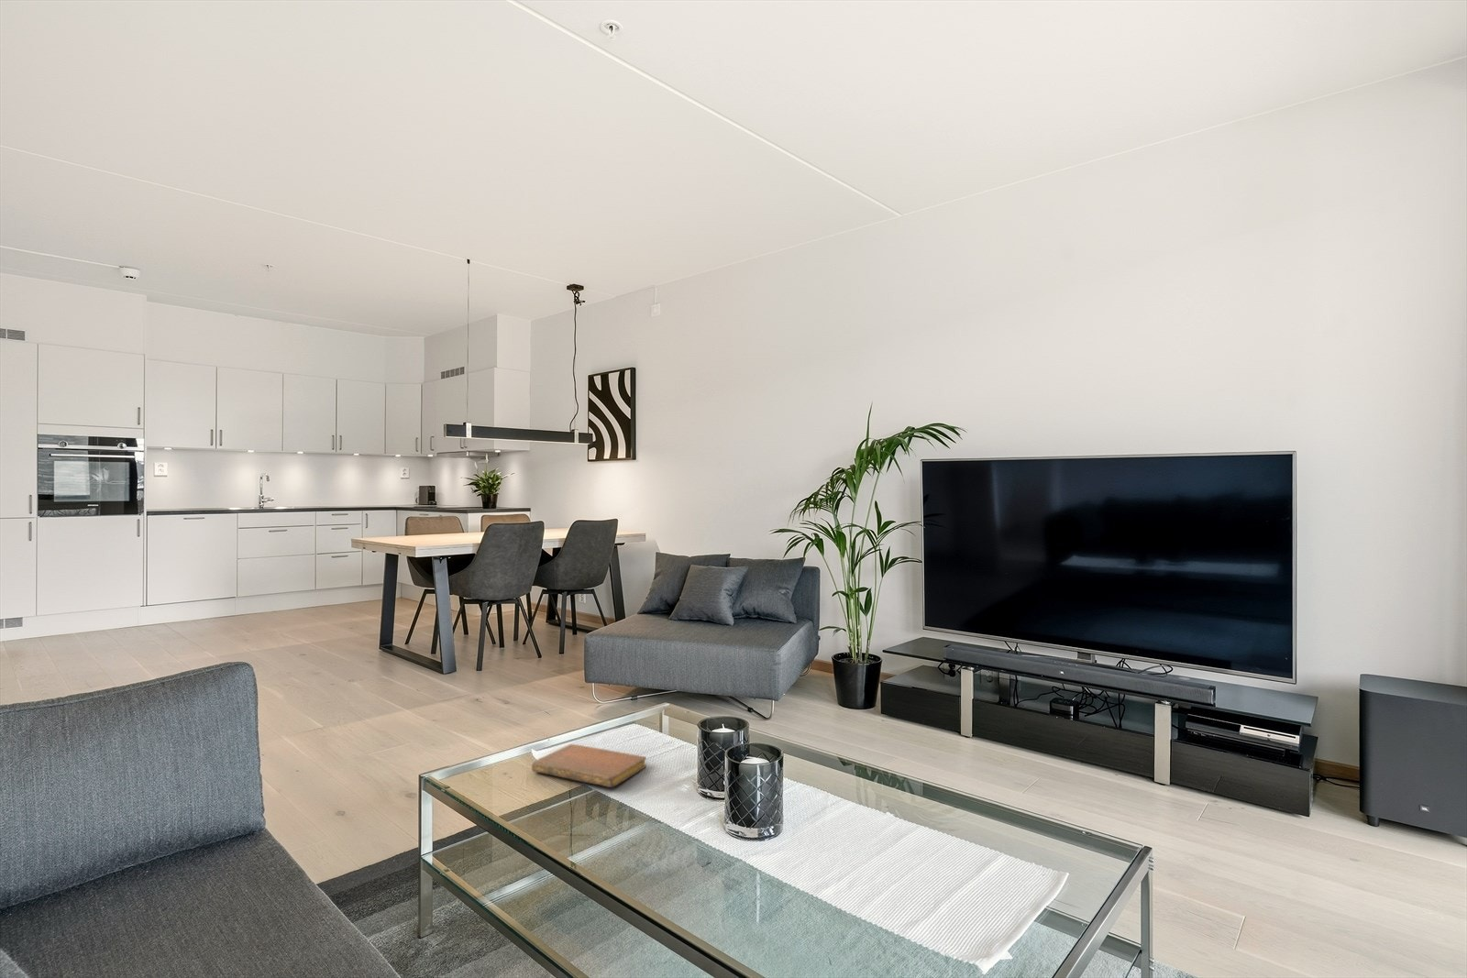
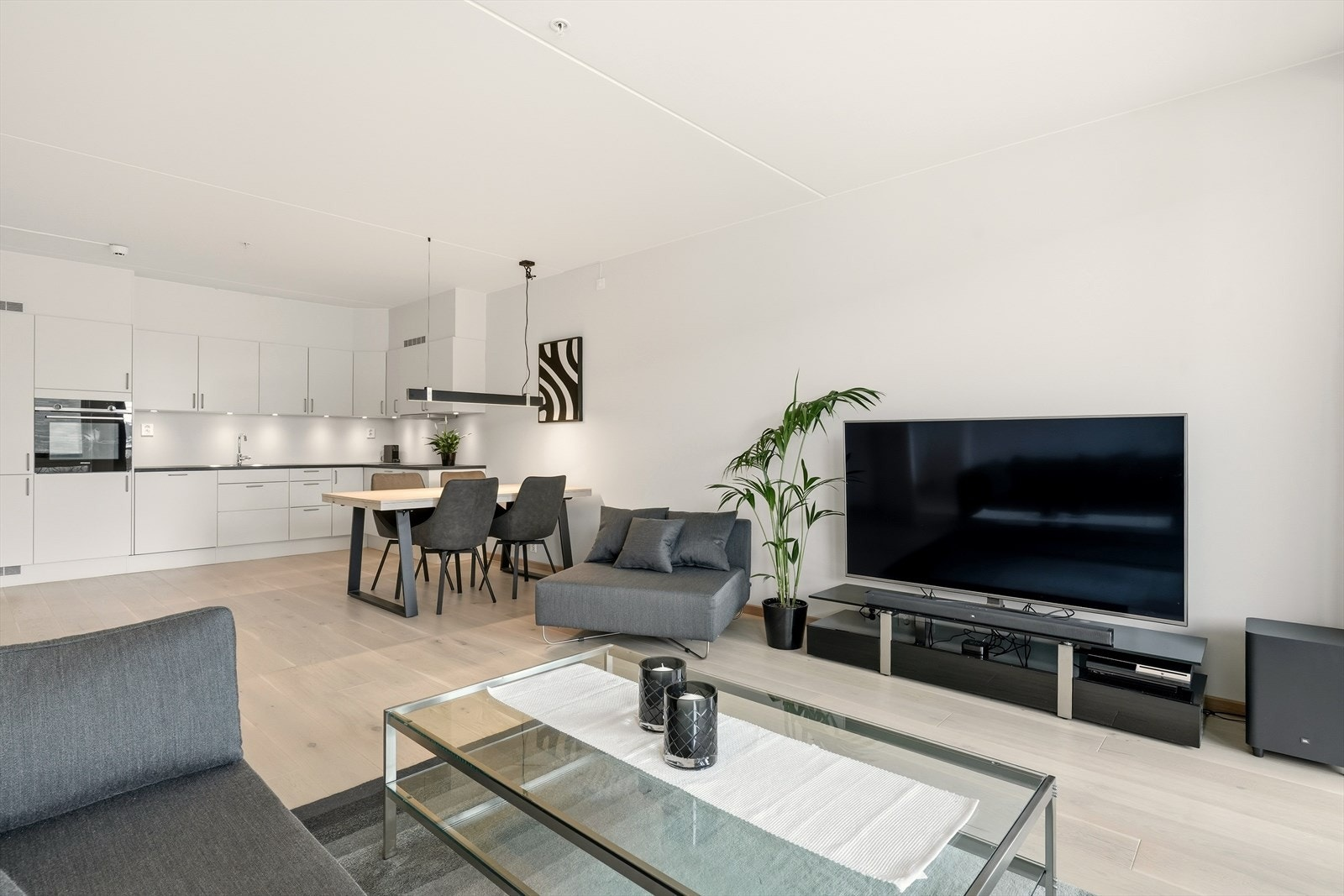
- notebook (589, 764)
